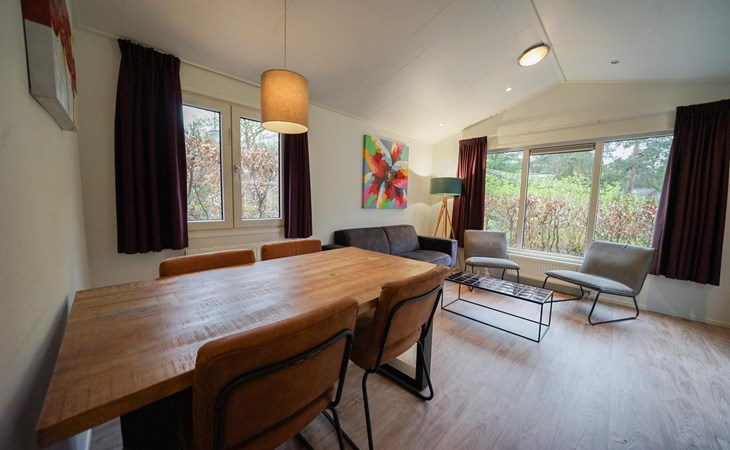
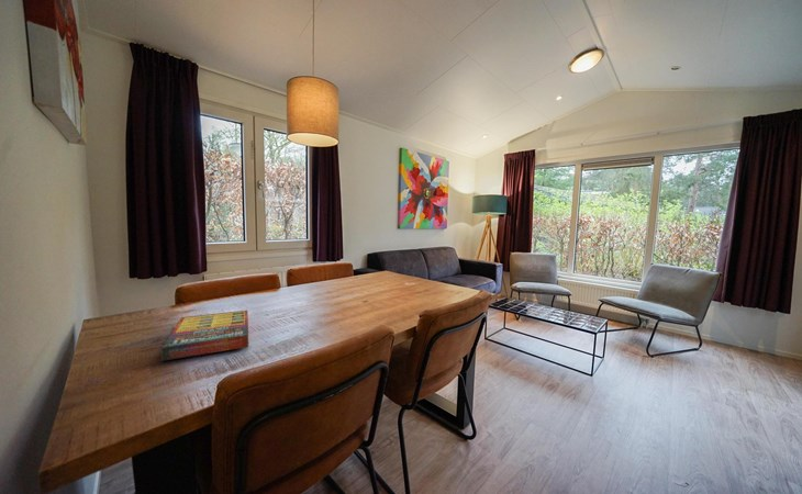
+ game compilation box (212, 330)
